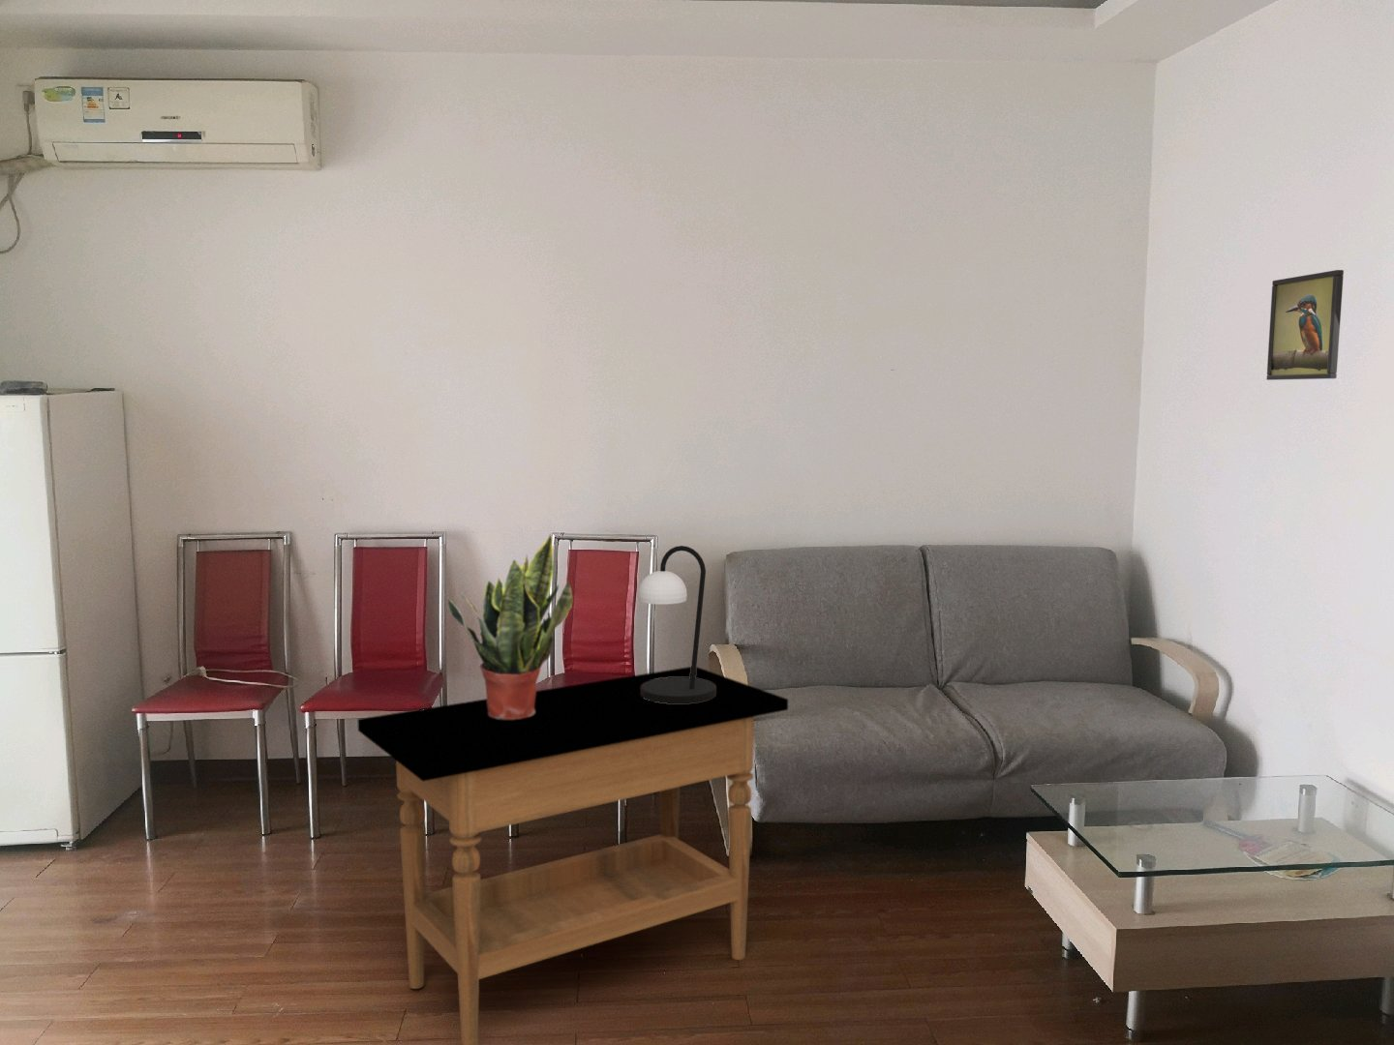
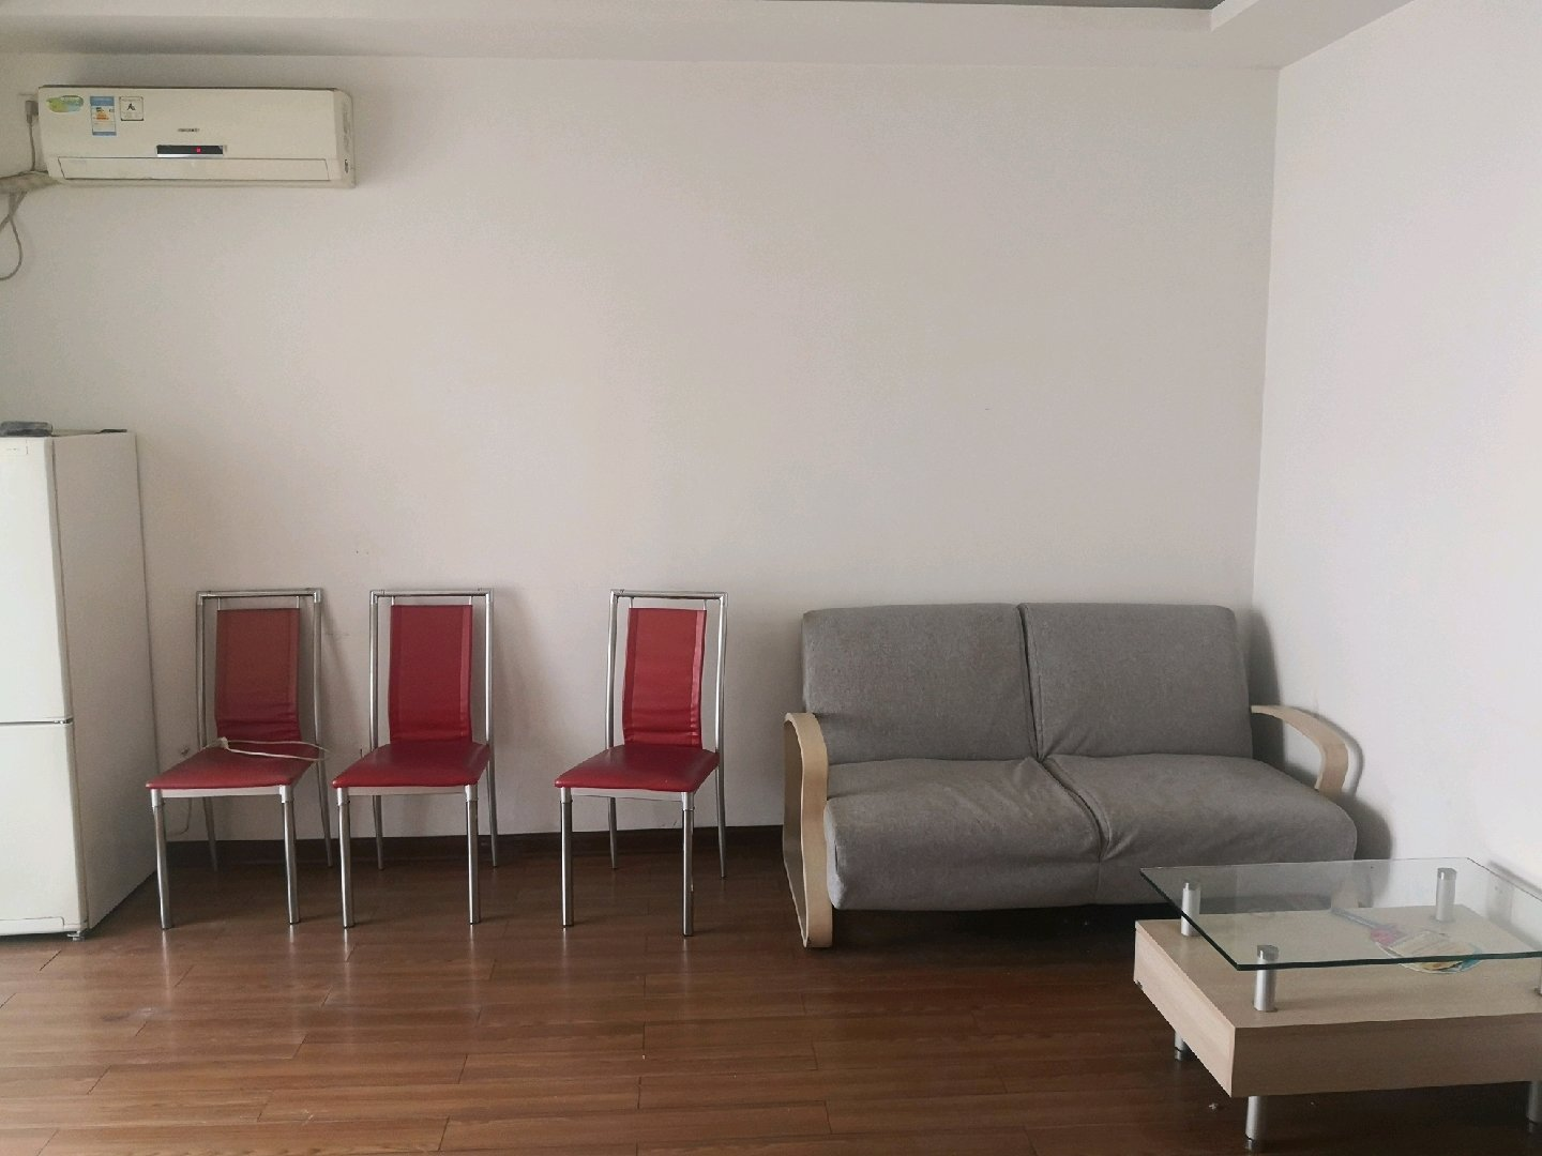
- side table (586, 853)
- potted plant (506, 621)
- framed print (1303, 327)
- table lamp (676, 603)
